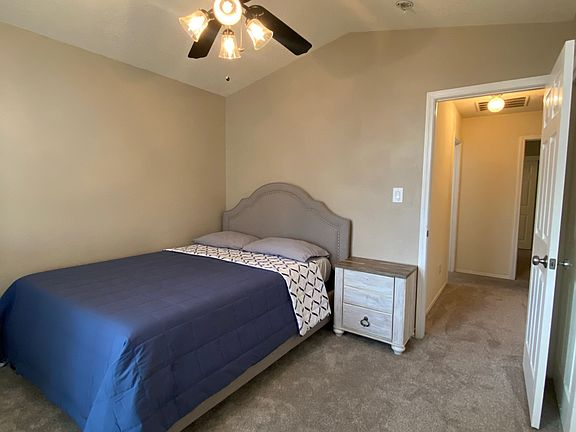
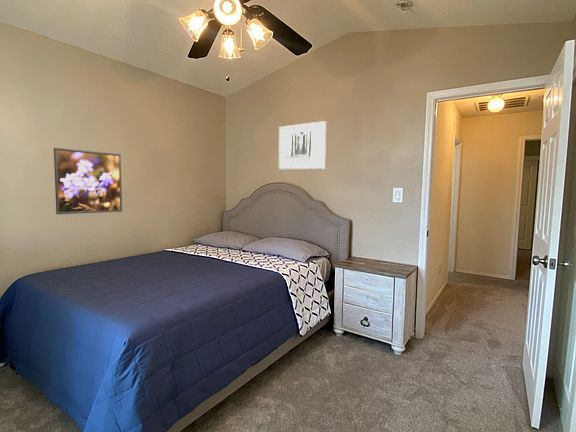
+ wall art (300, 147)
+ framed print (90, 182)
